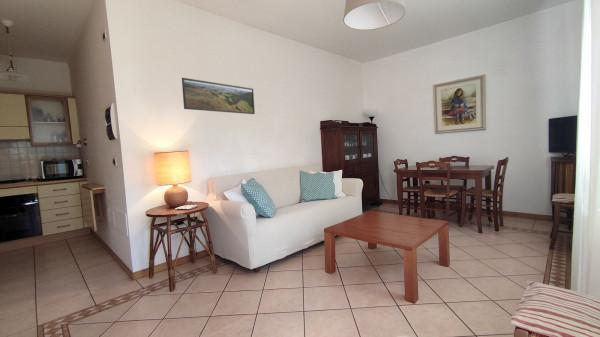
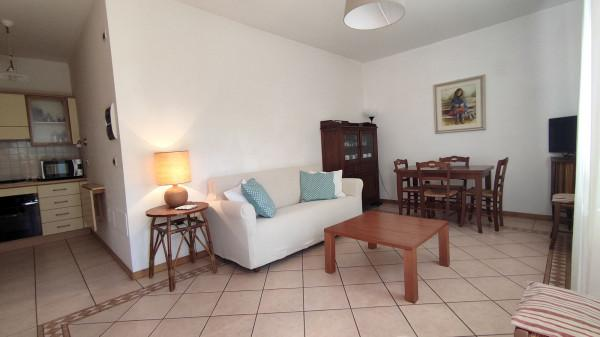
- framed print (221, 97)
